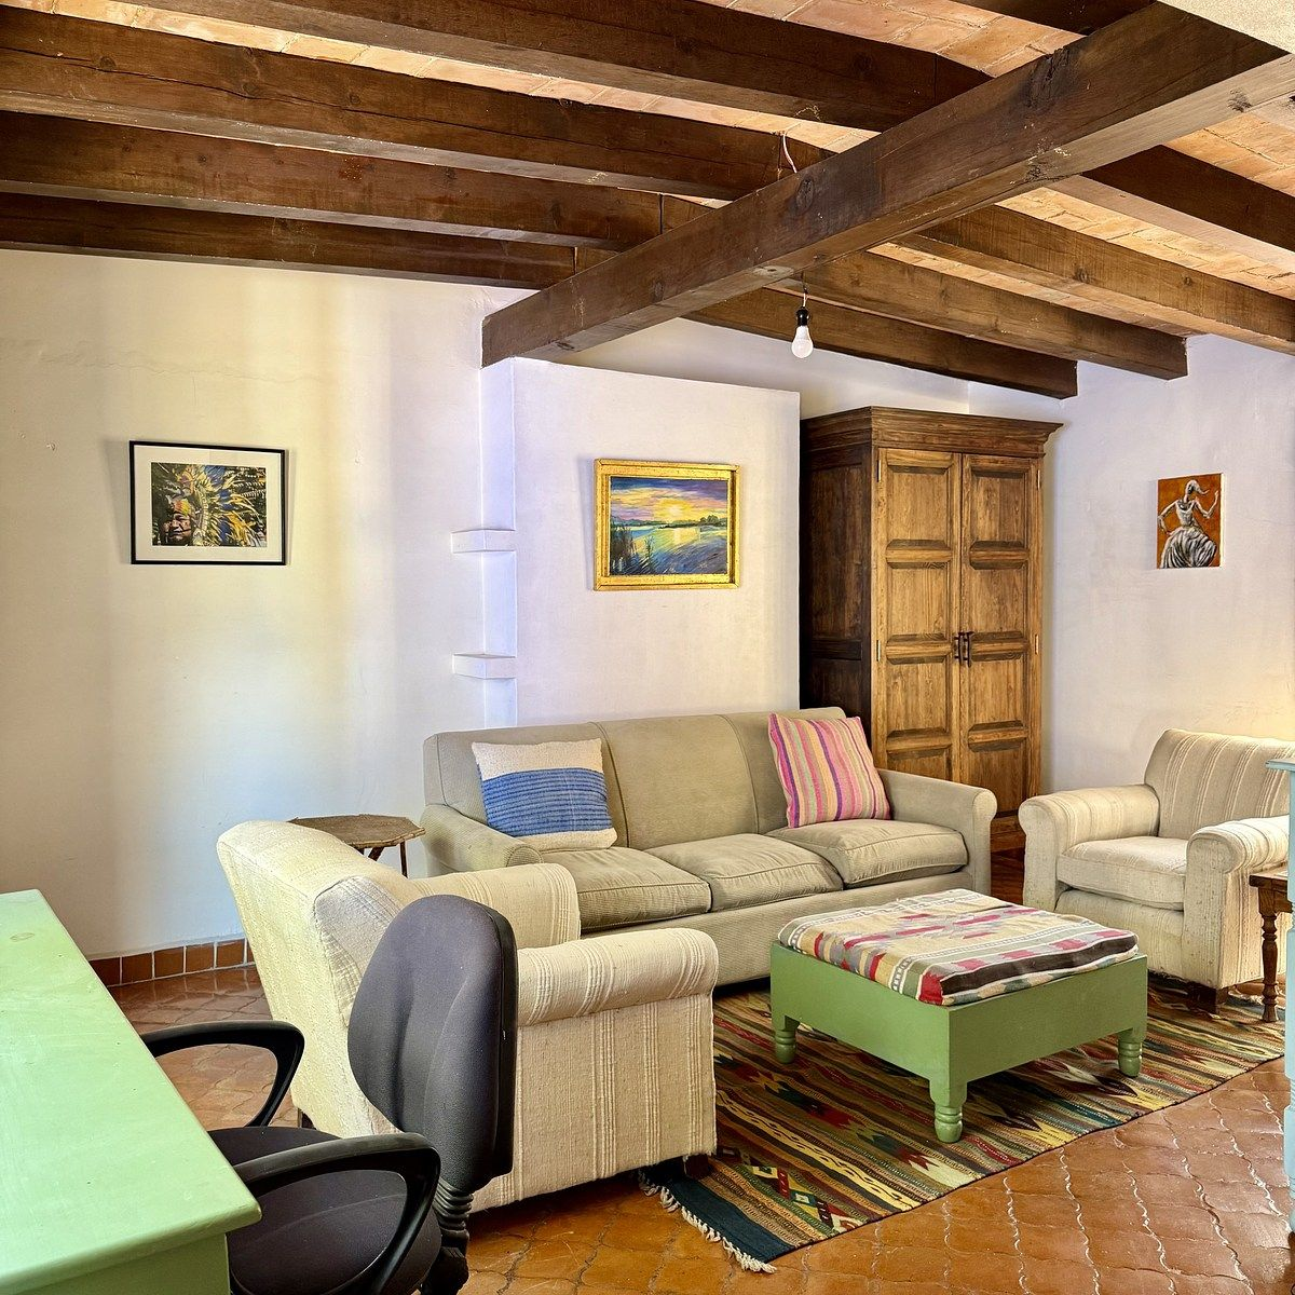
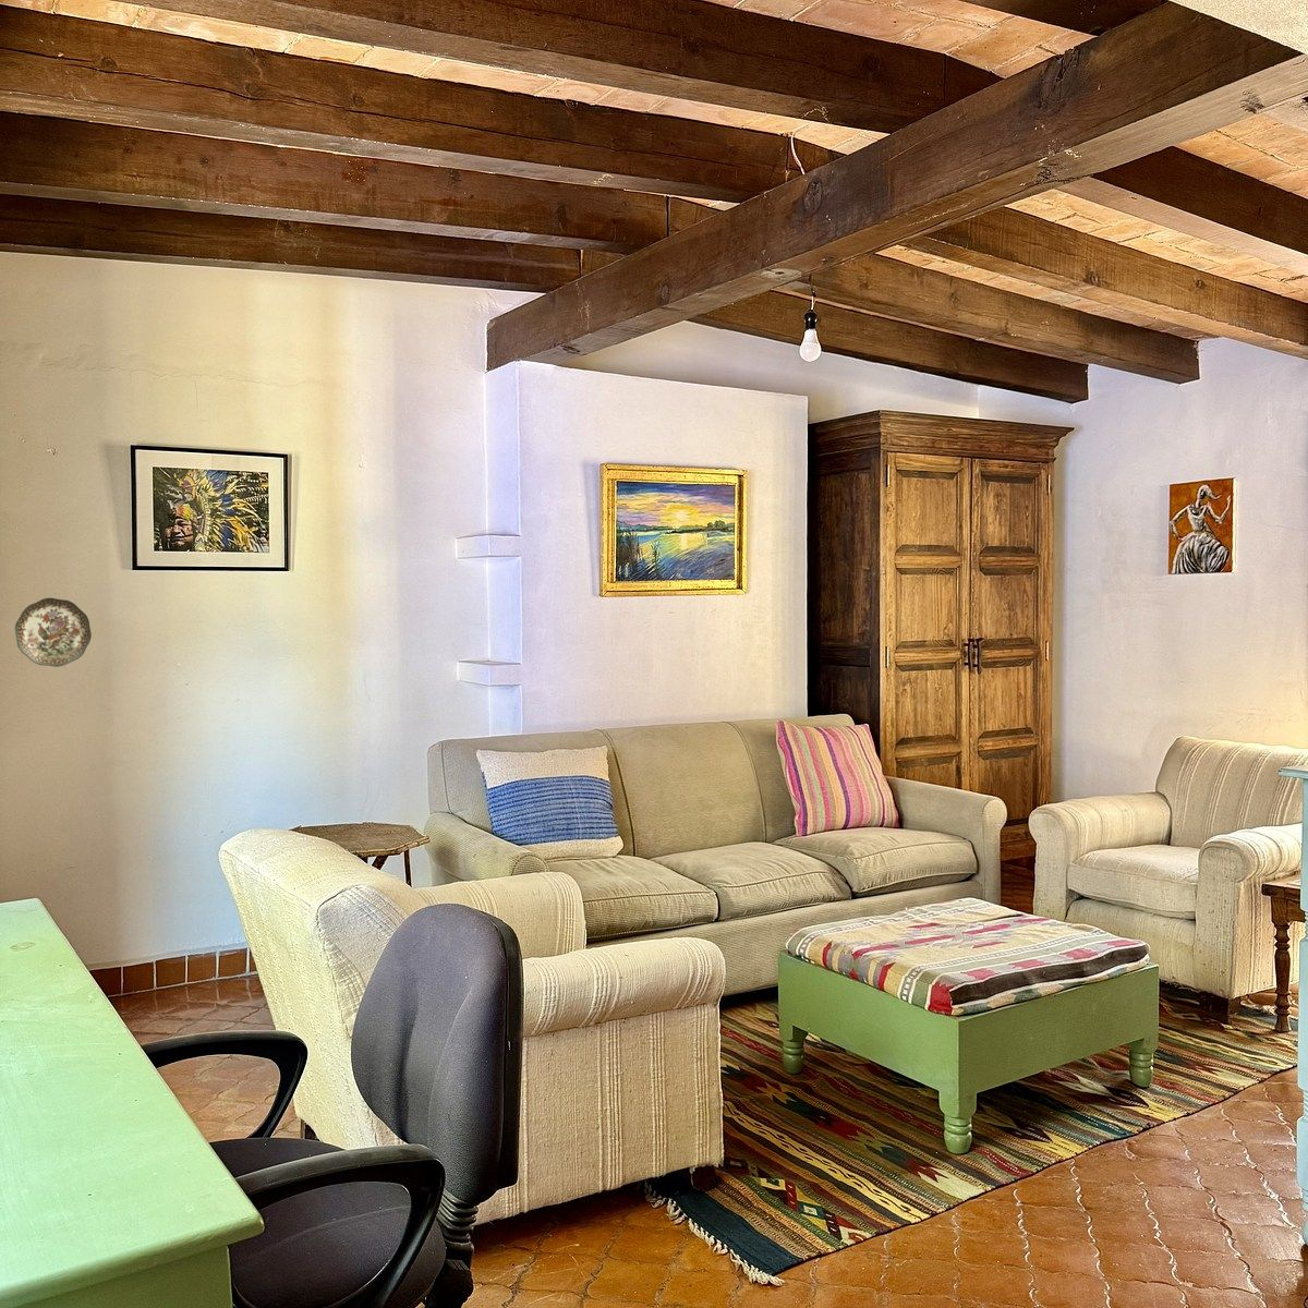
+ decorative plate (53, 632)
